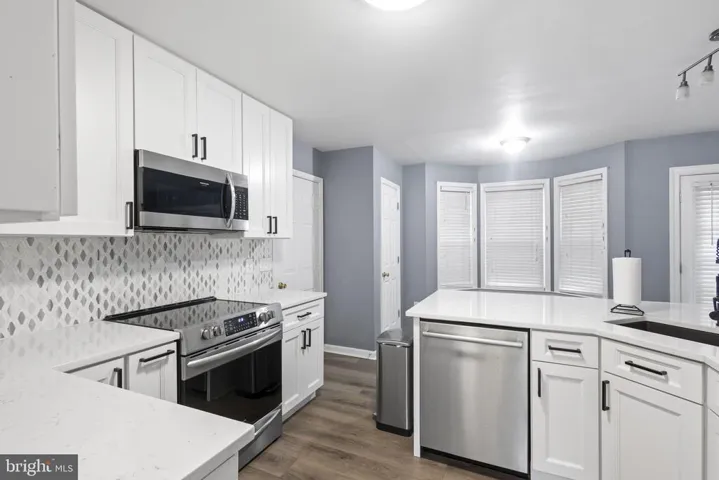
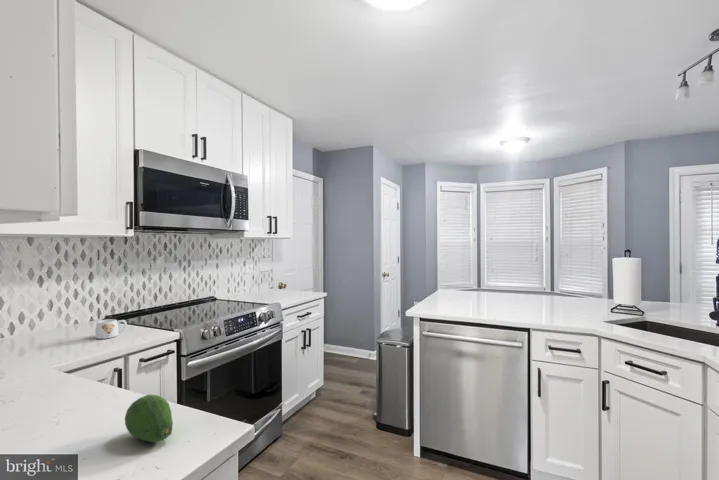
+ fruit (150, 417)
+ mug (111, 328)
